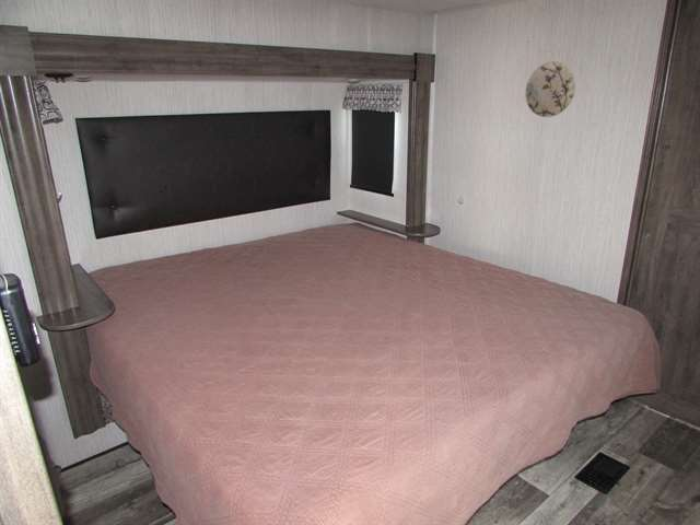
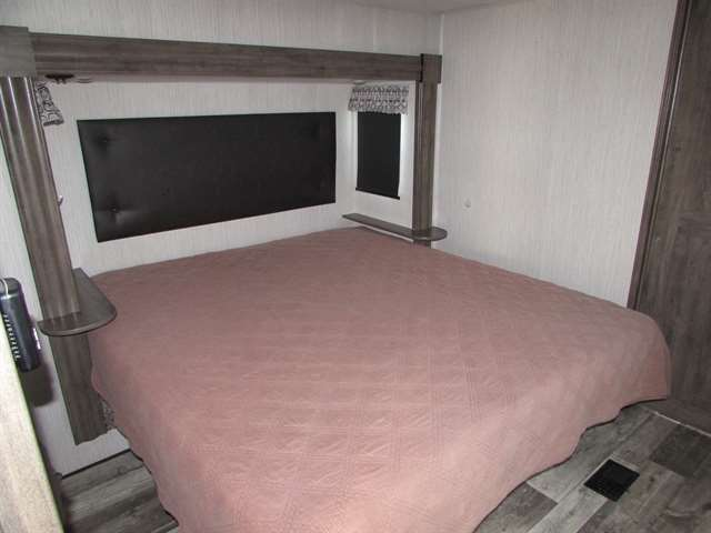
- decorative plate (549, 90)
